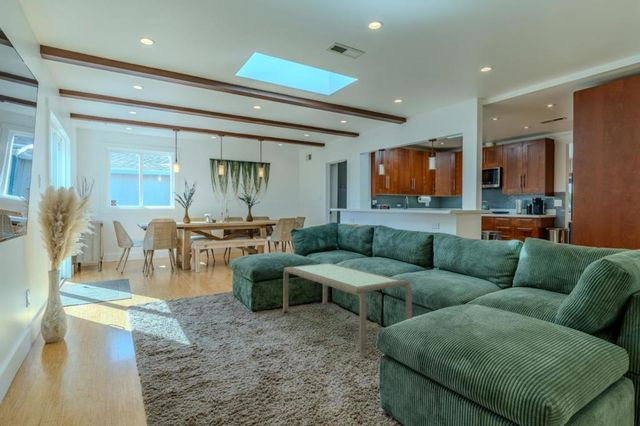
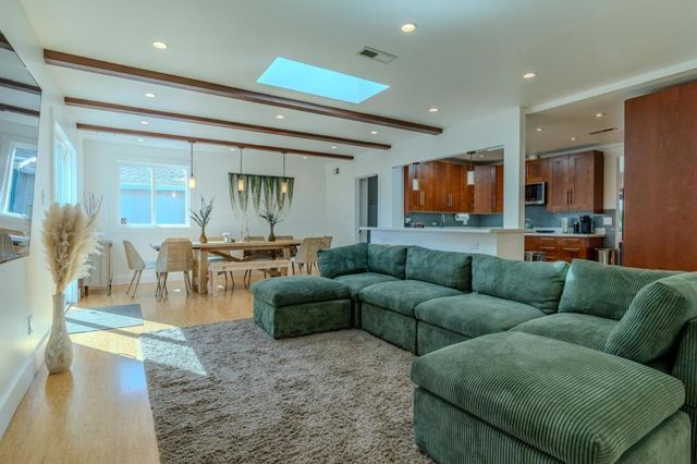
- coffee table (343, 290)
